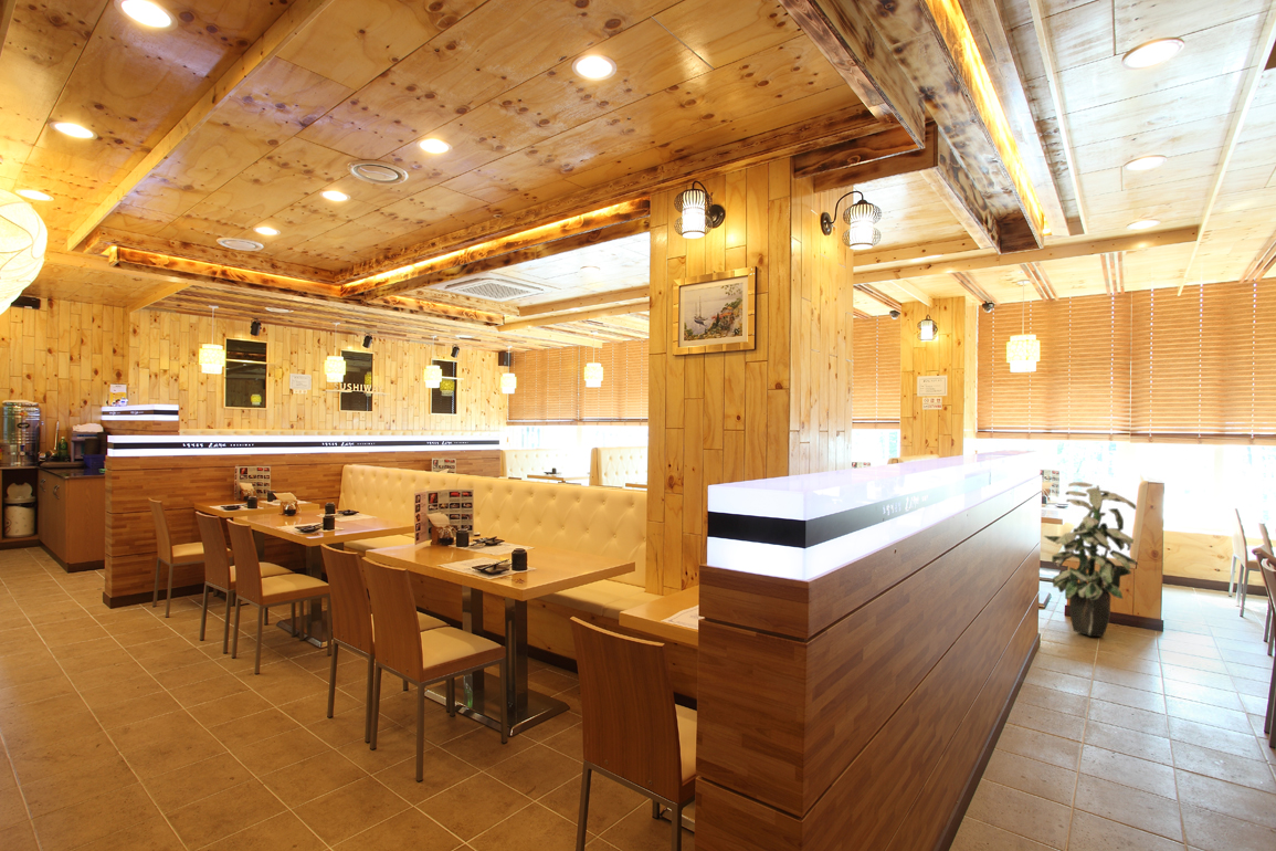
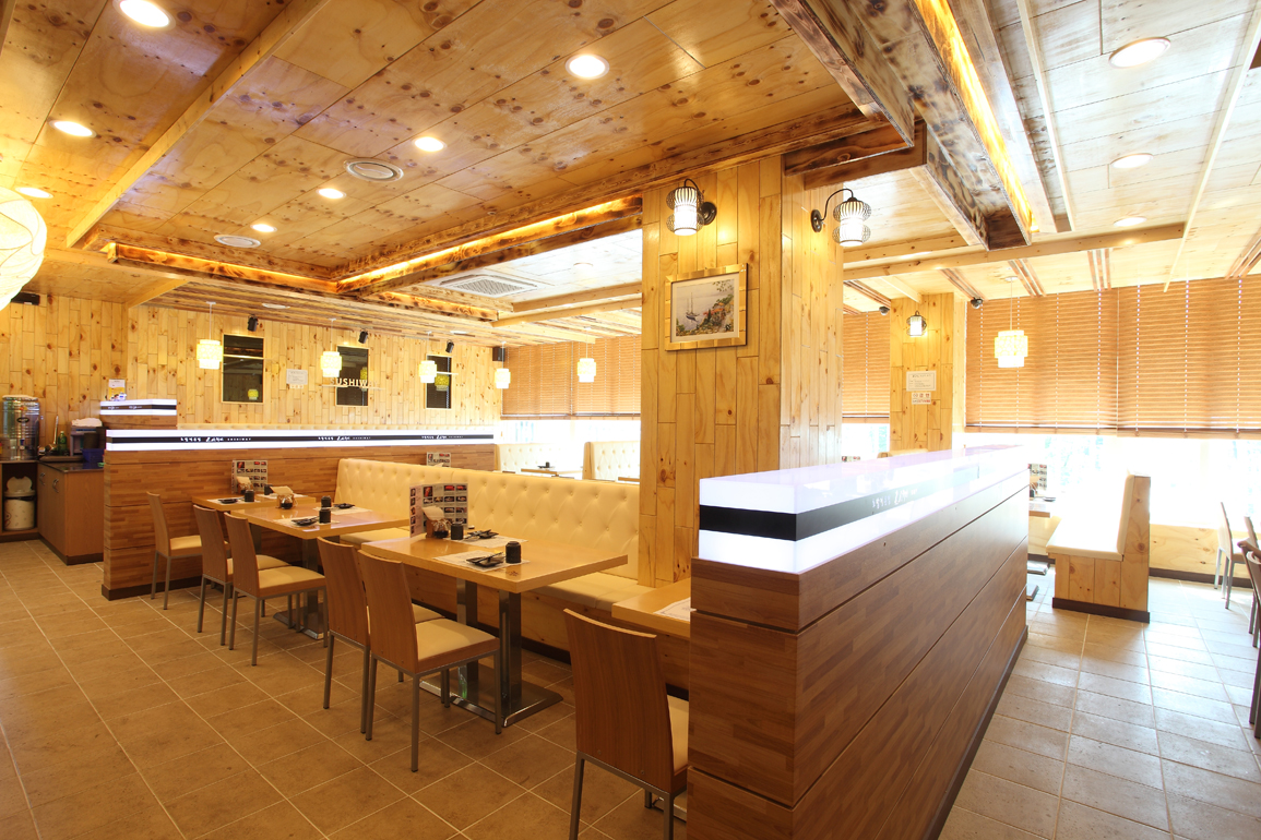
- indoor plant (1087, 557)
